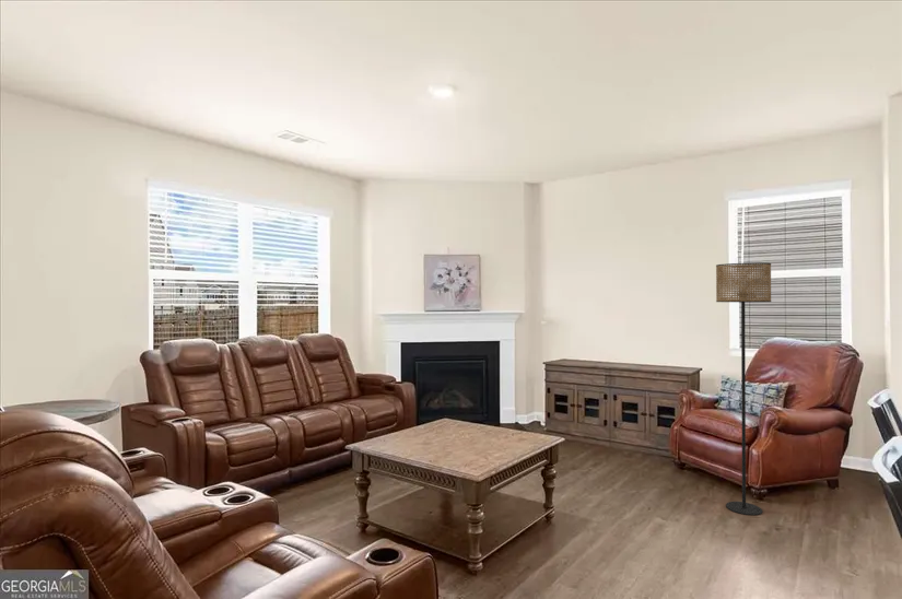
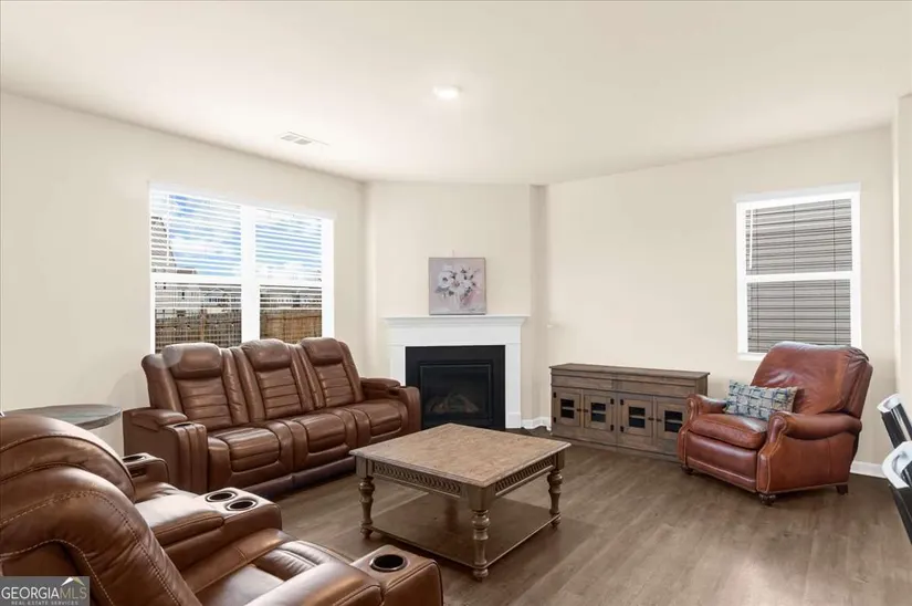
- floor lamp (743, 386)
